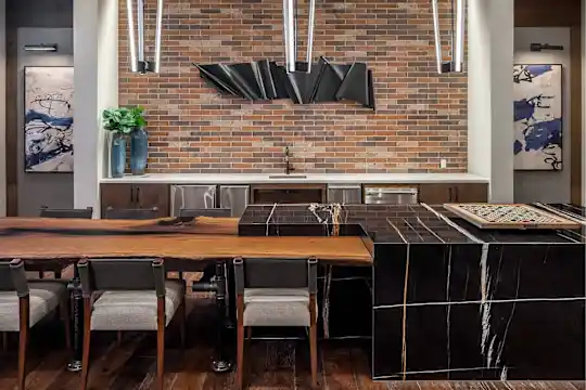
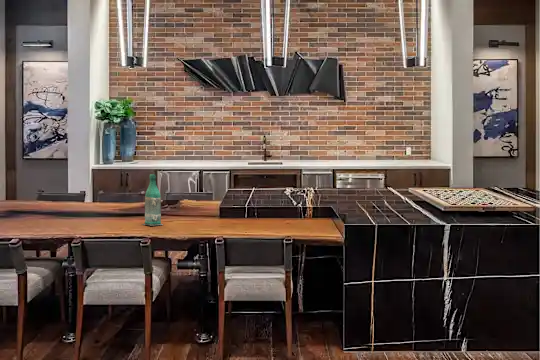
+ bottle (153, 199)
